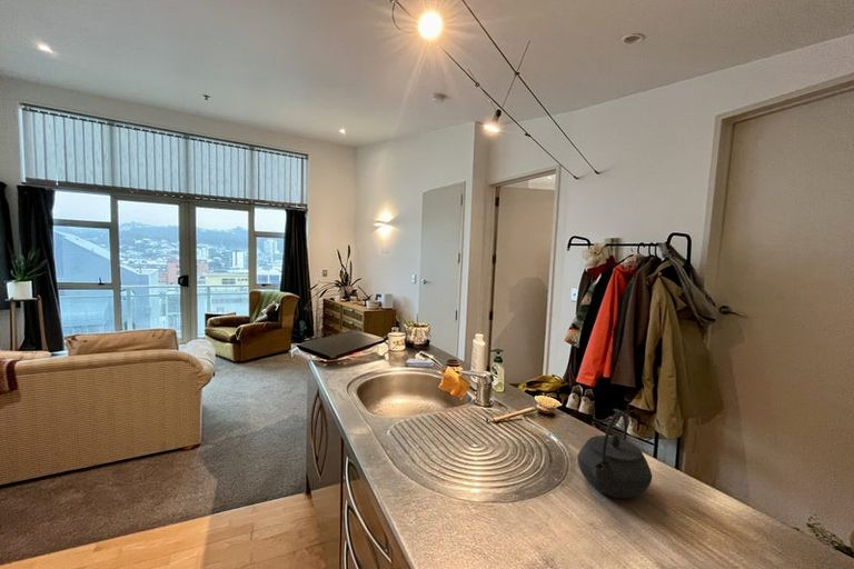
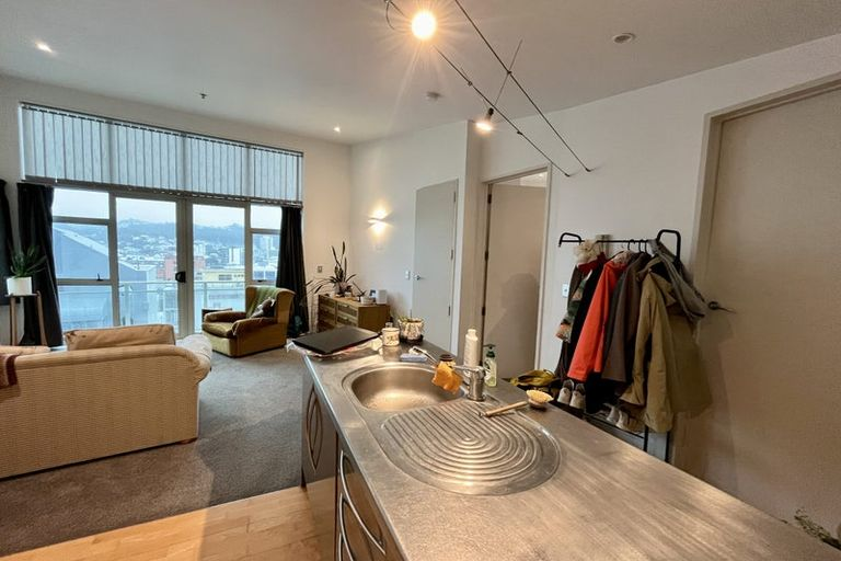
- kettle (613, 450)
